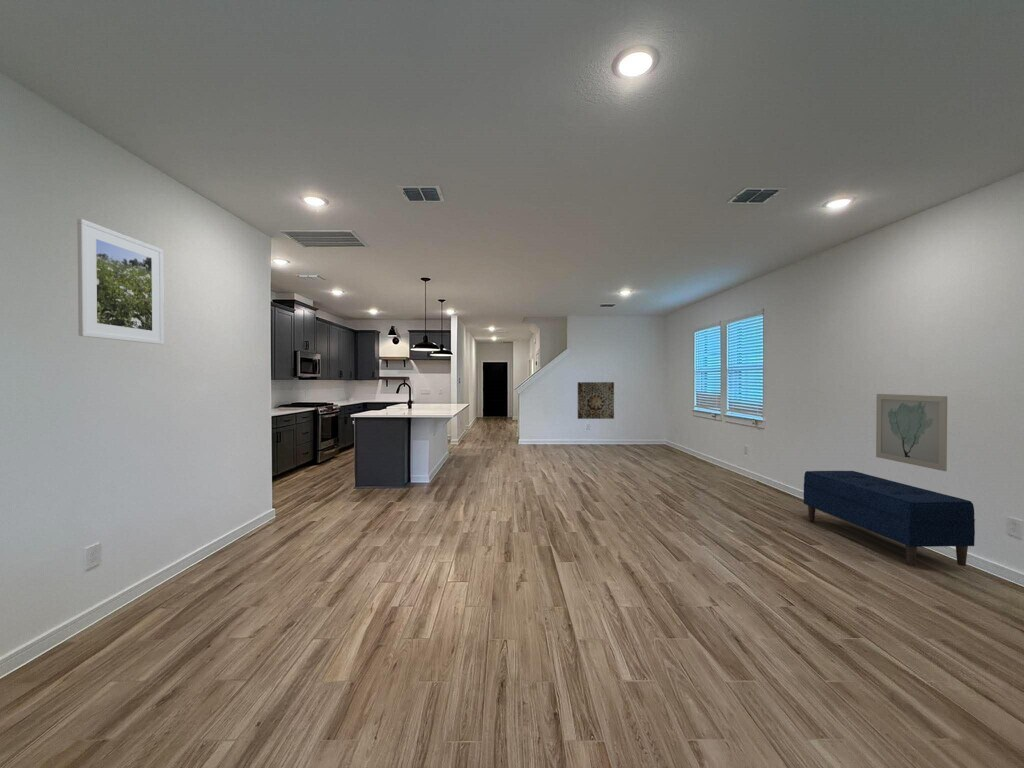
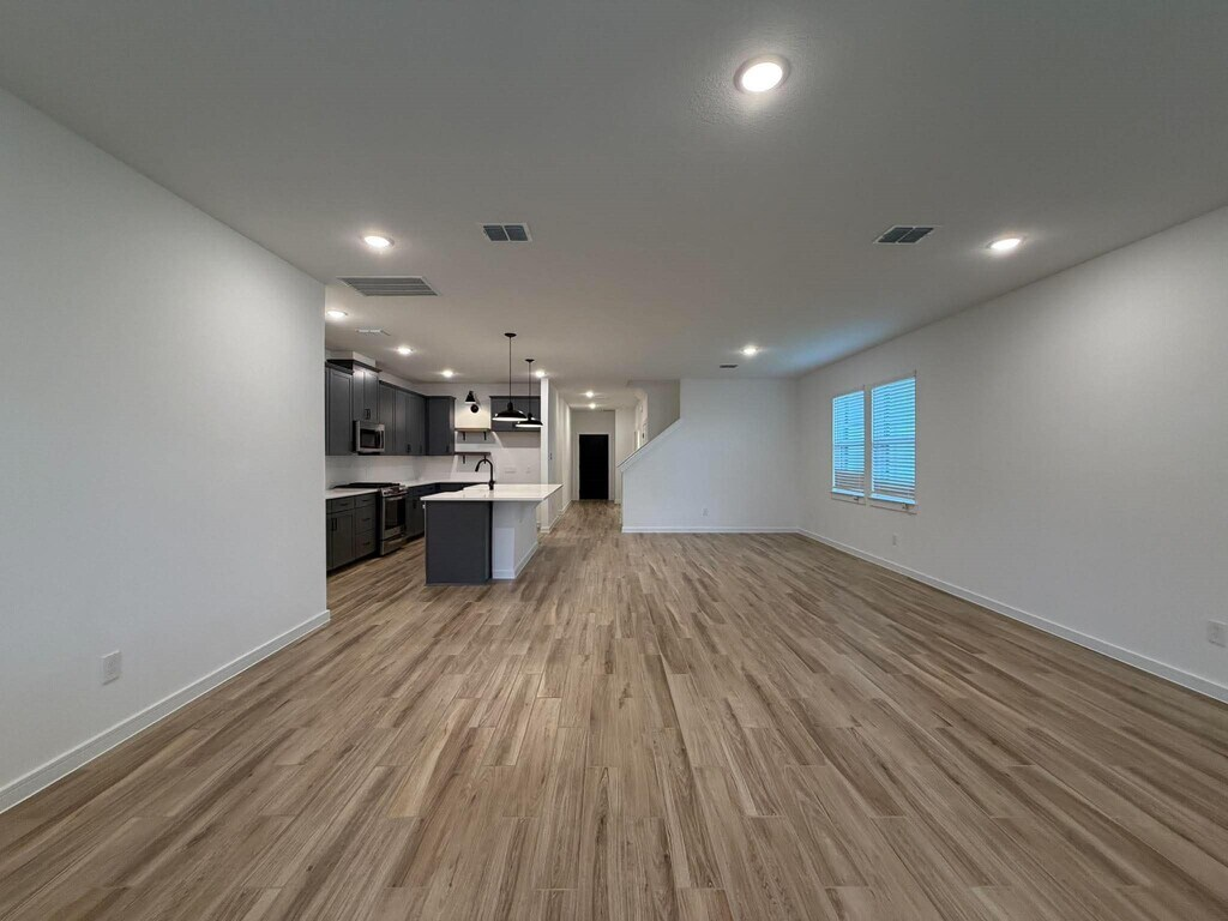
- wall art (908, 429)
- wall art (595, 400)
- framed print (125, 288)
- bench (876, 511)
